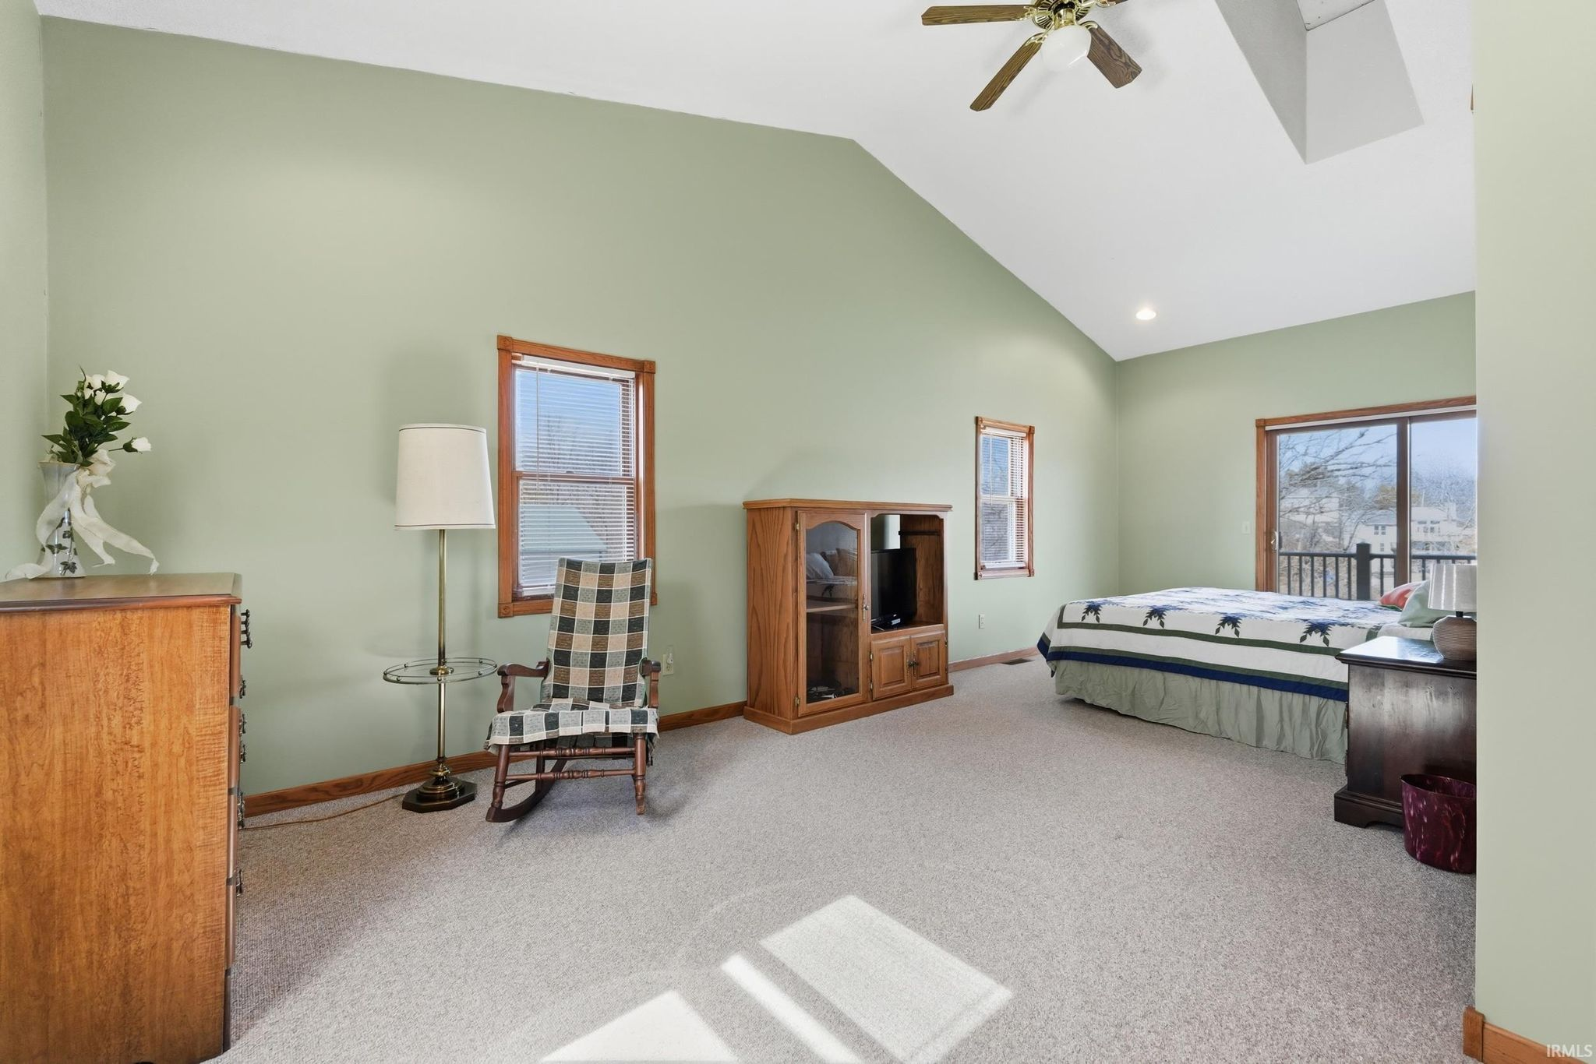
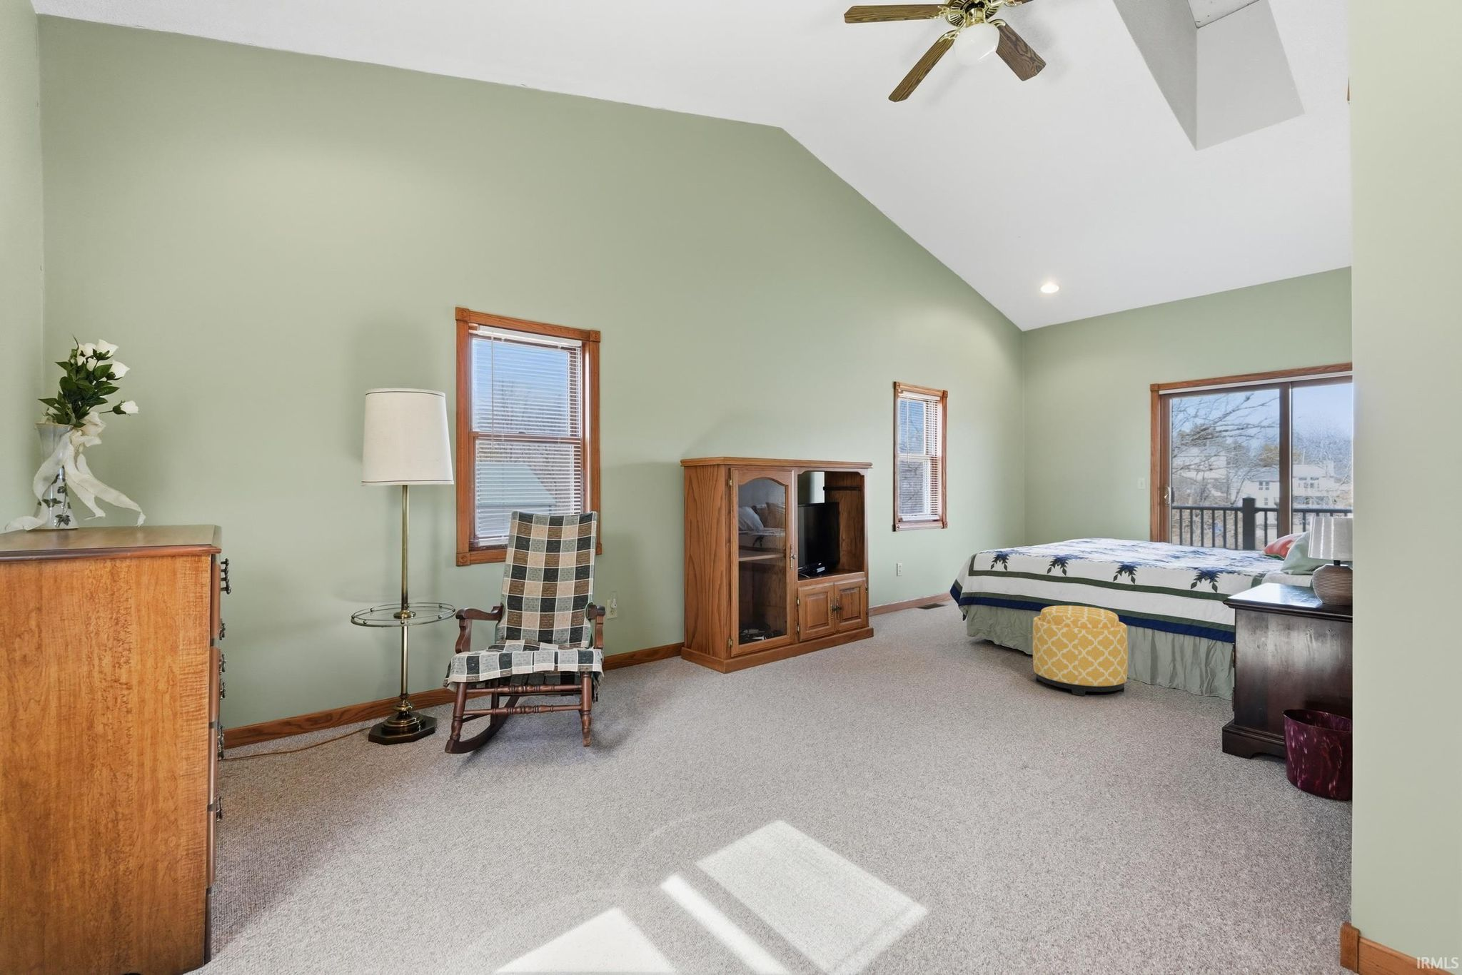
+ ottoman (1079, 646)
